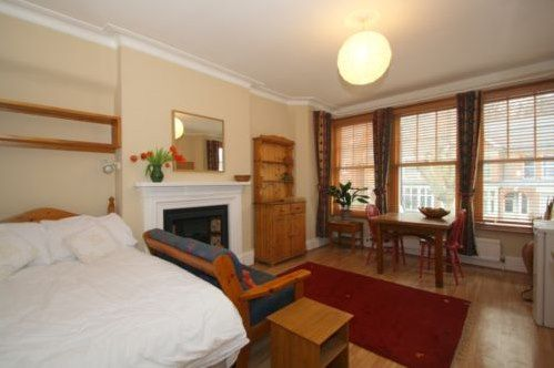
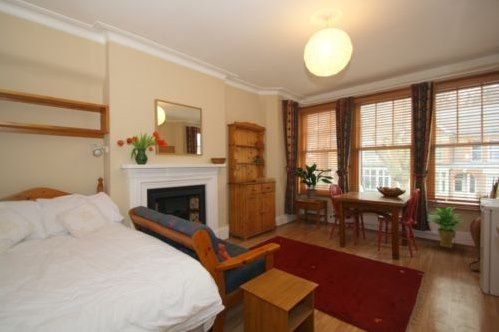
+ potted plant (446, 225)
